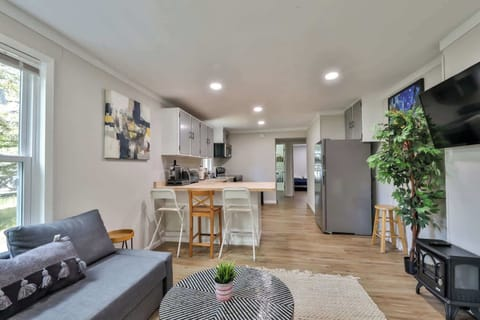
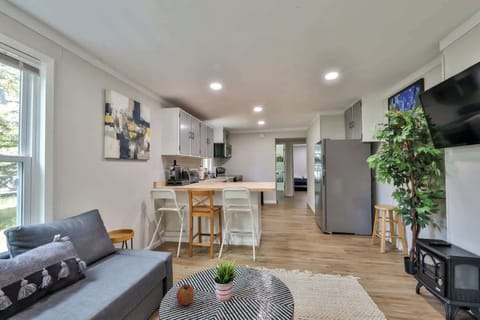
+ apple (185, 293)
